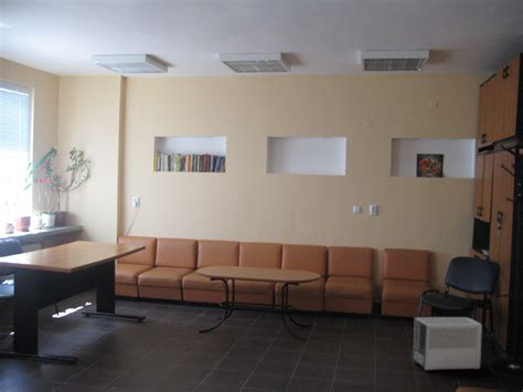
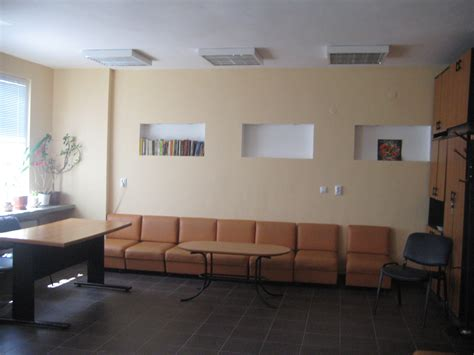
- air purifier (447, 343)
